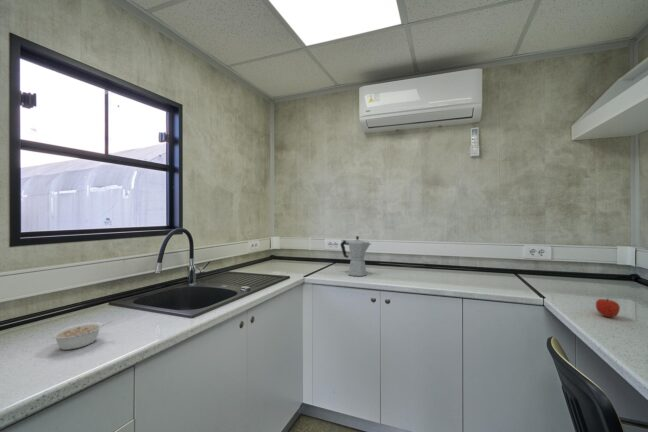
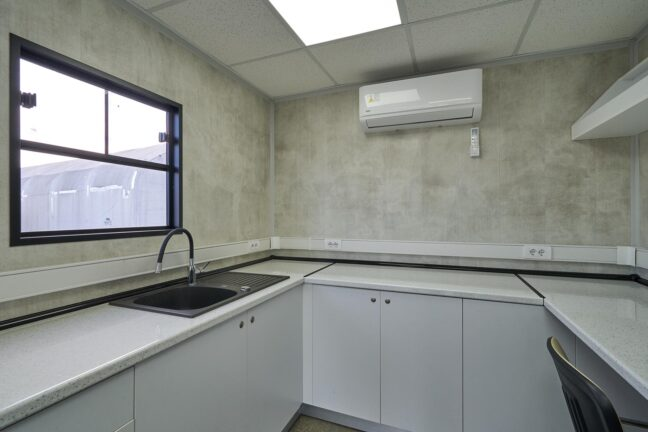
- moka pot (355, 255)
- legume (80, 334)
- fruit (607, 307)
